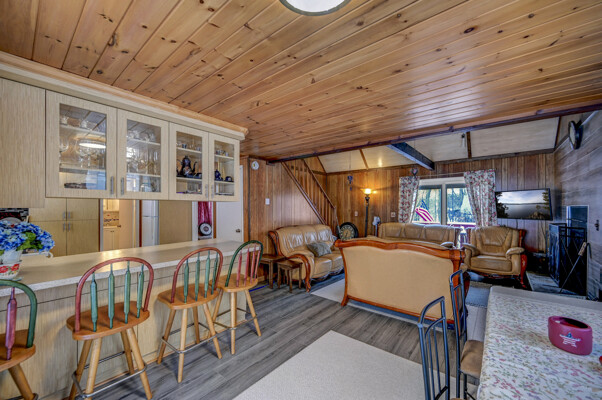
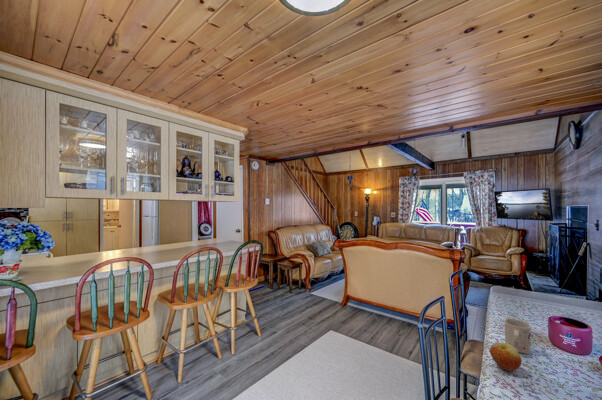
+ apple (505, 356)
+ mug (517, 336)
